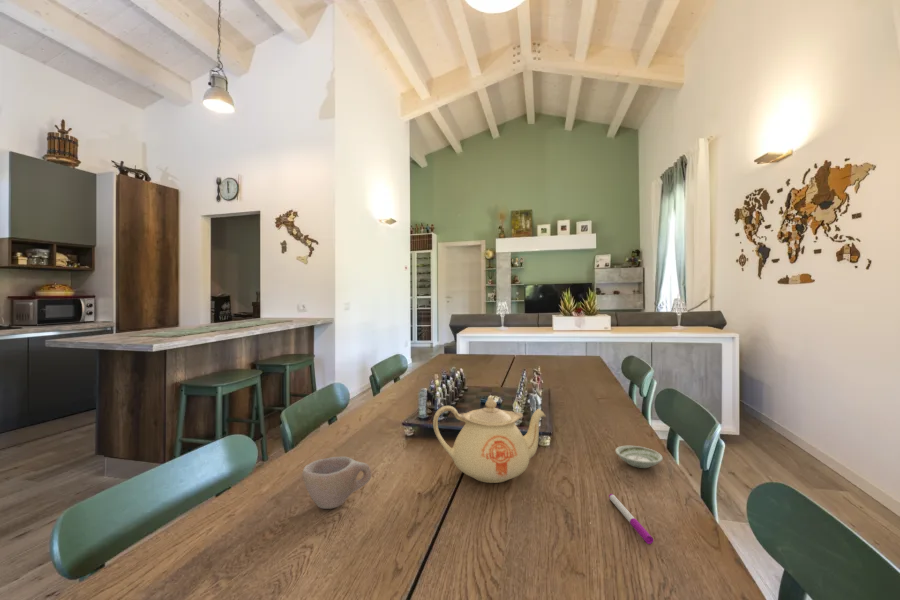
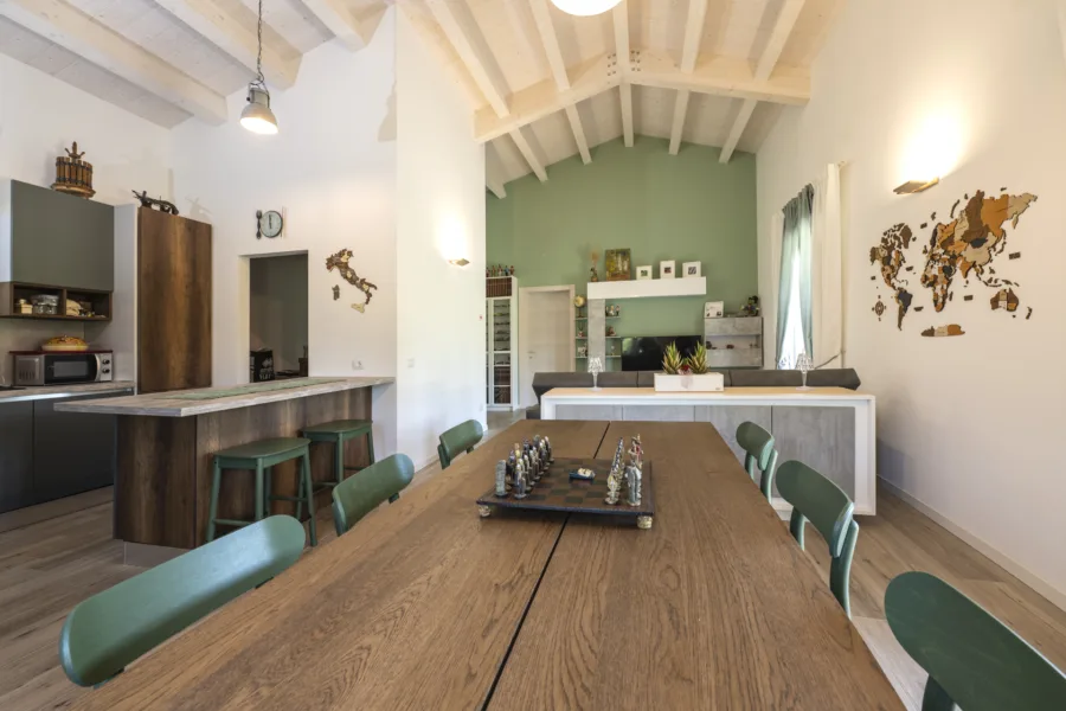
- cup (337, 482)
- saucer (638, 458)
- pen (628, 515)
- teapot (490, 435)
